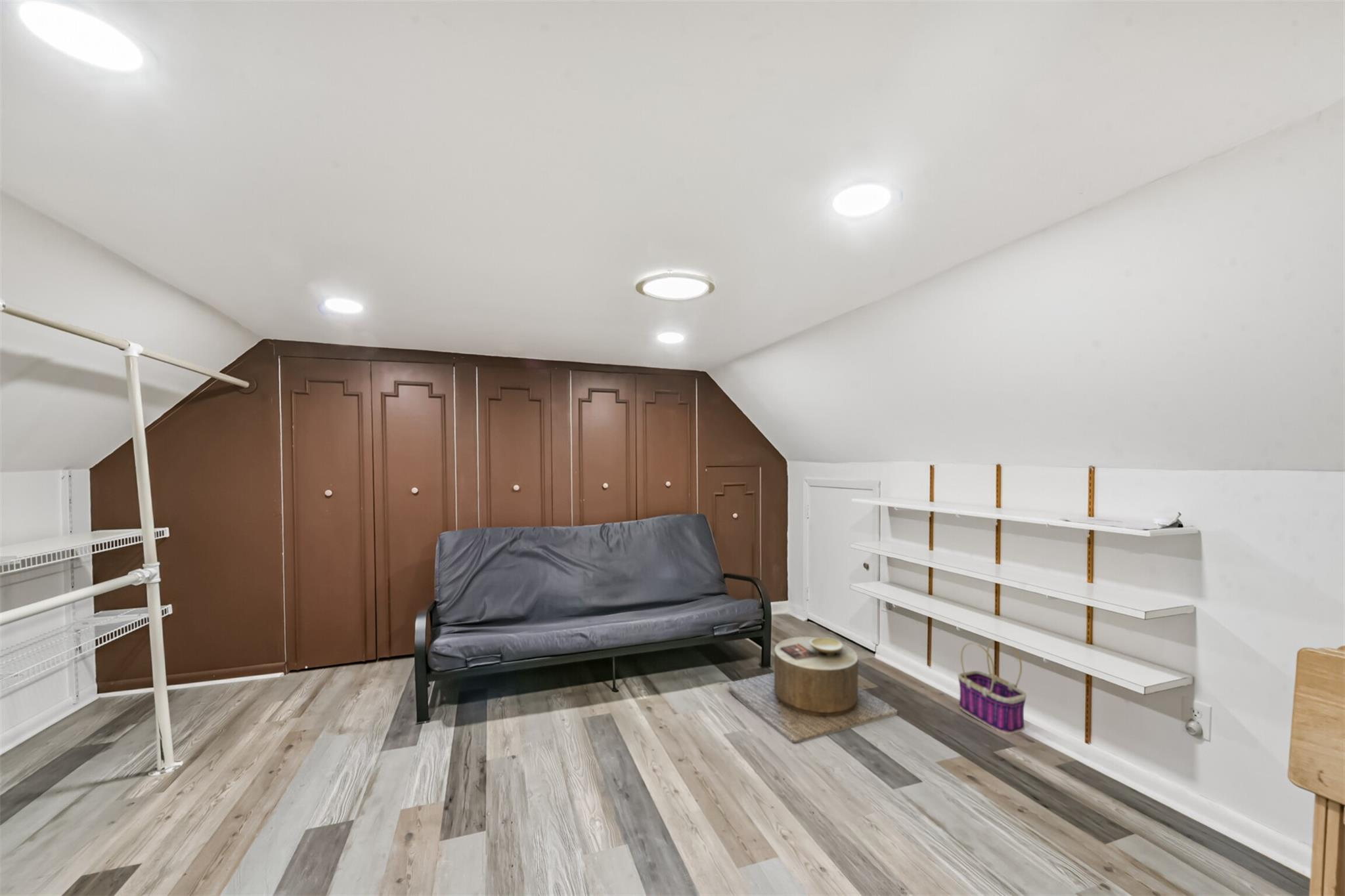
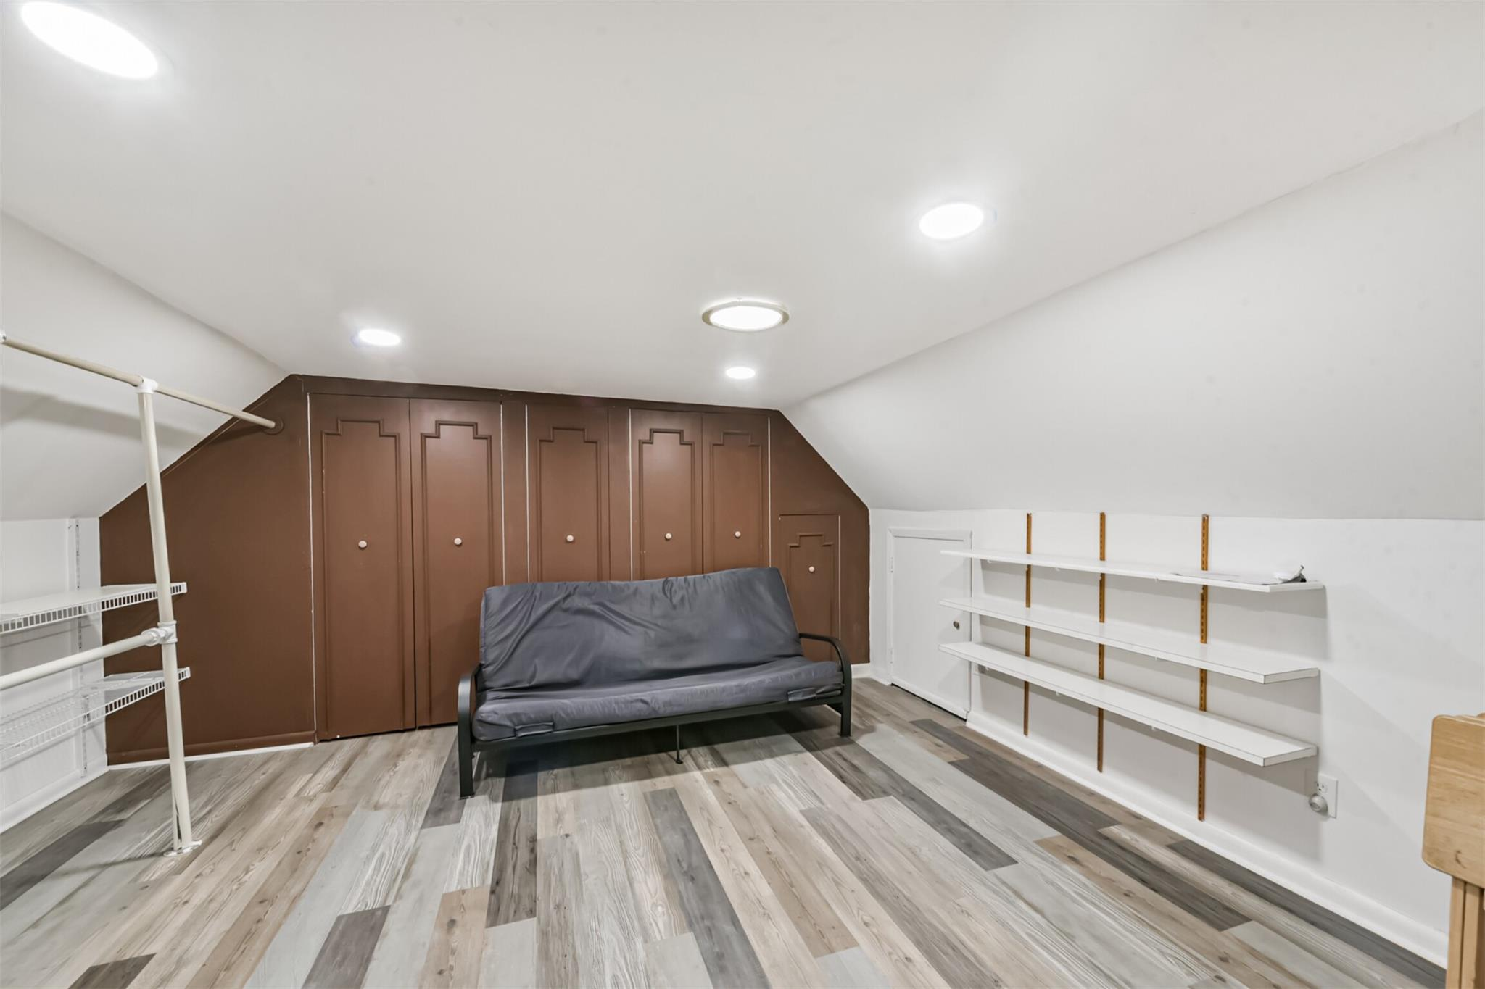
- basket (991, 680)
- side table (807, 672)
